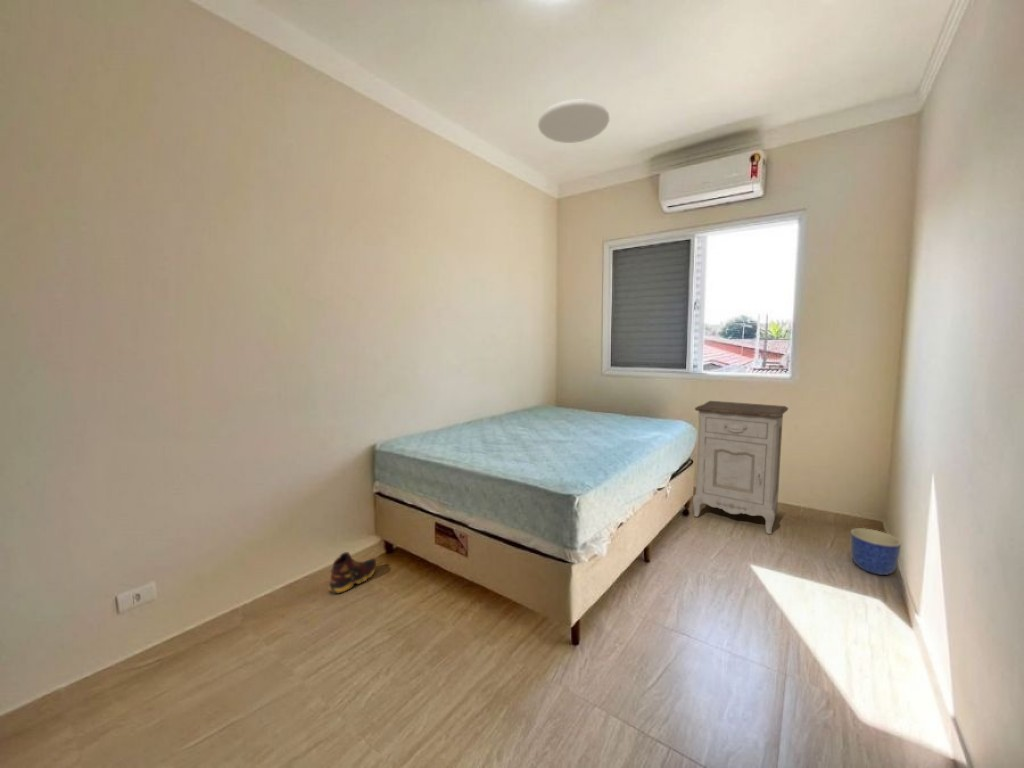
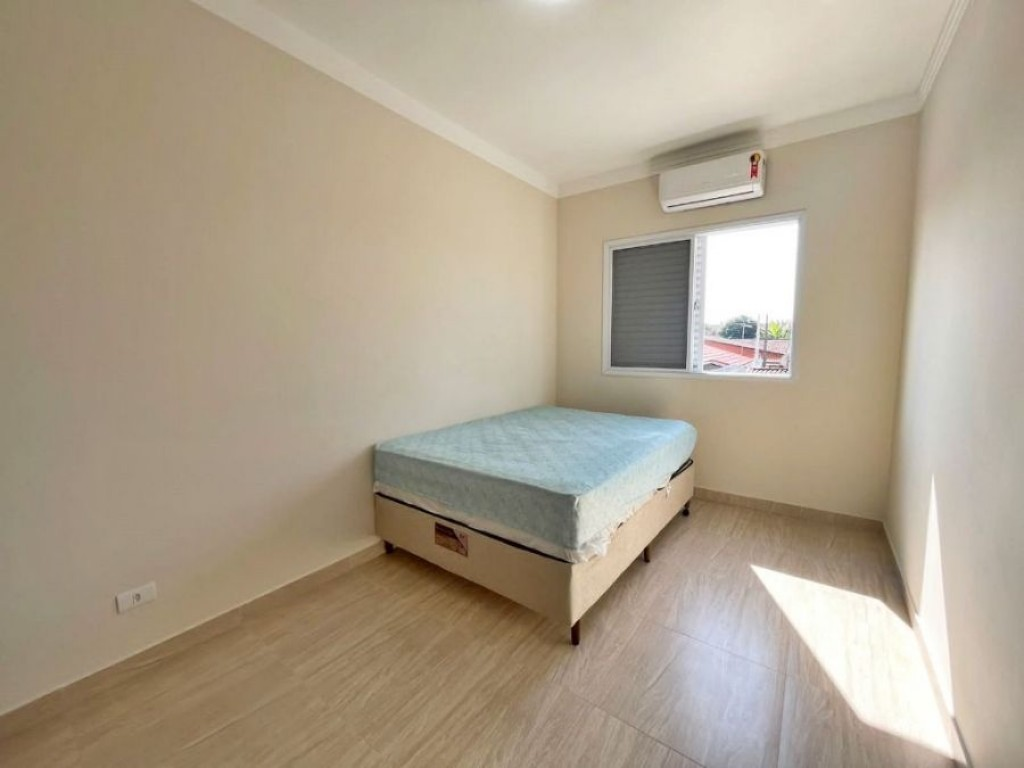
- shoe (353, 565)
- nightstand (737, 462)
- planter (874, 553)
- ceiling light (573, 122)
